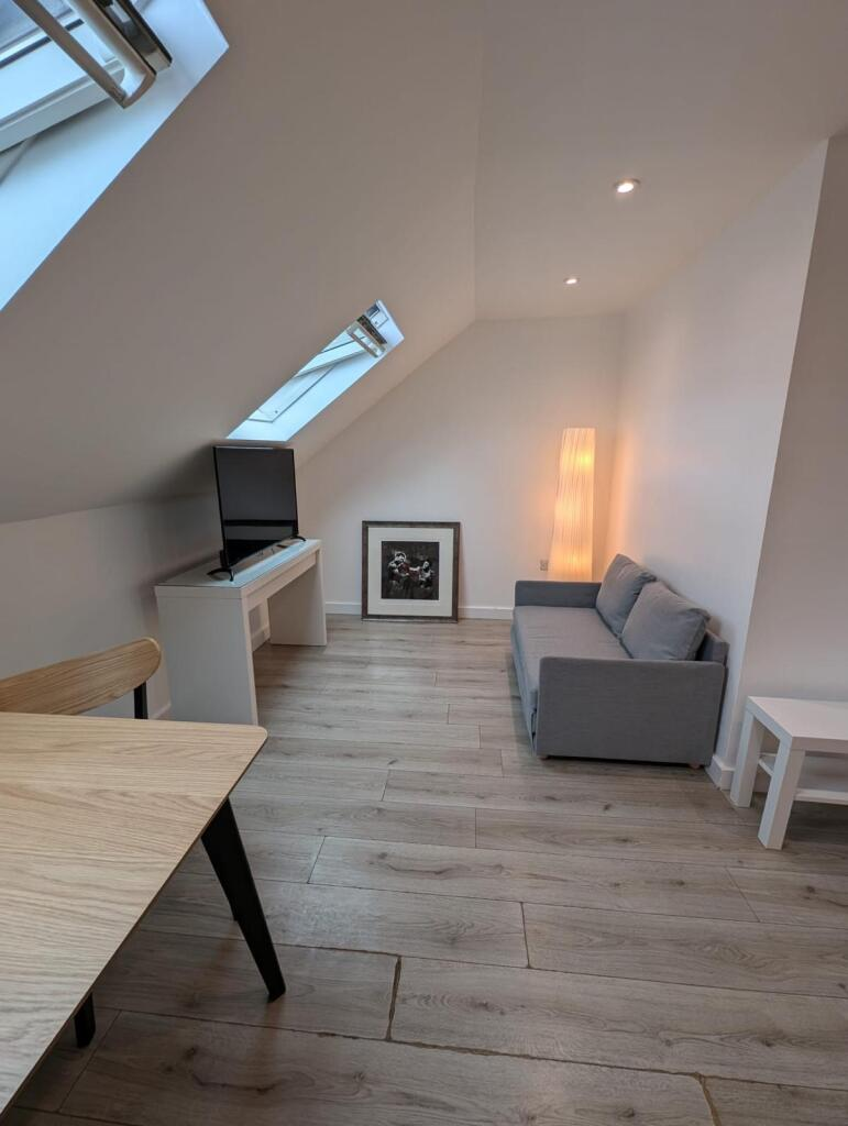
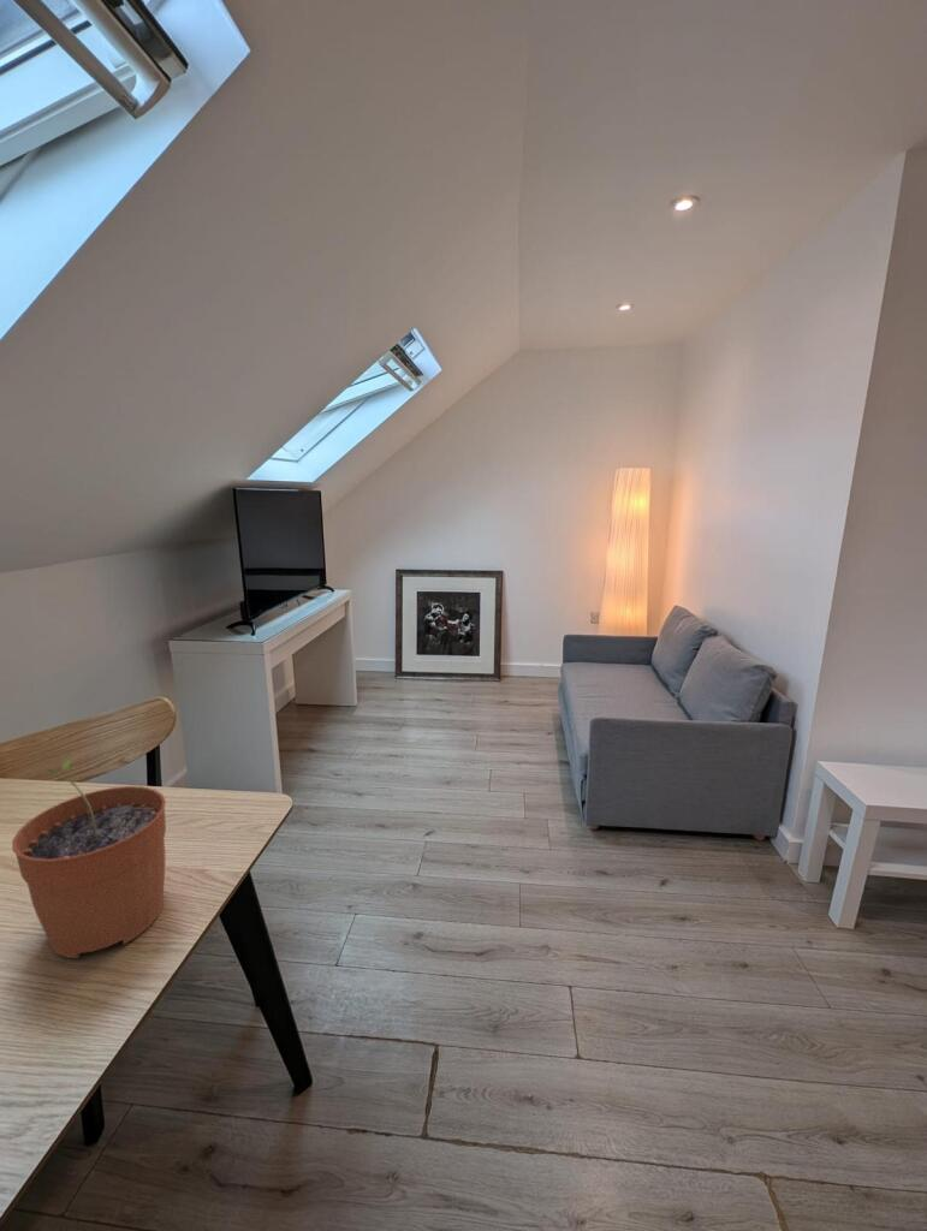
+ plant pot (97, 844)
